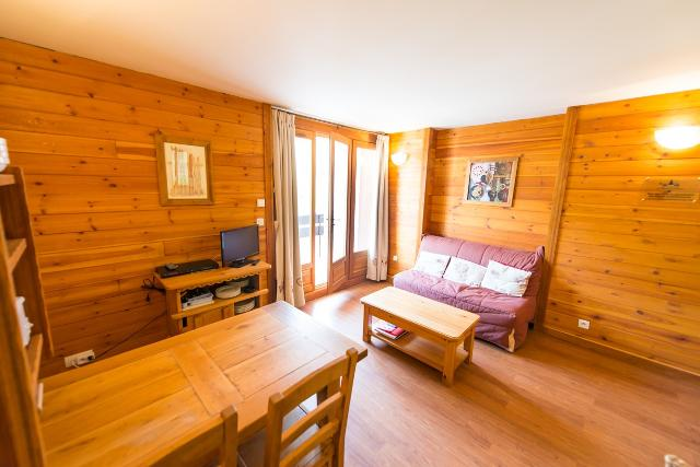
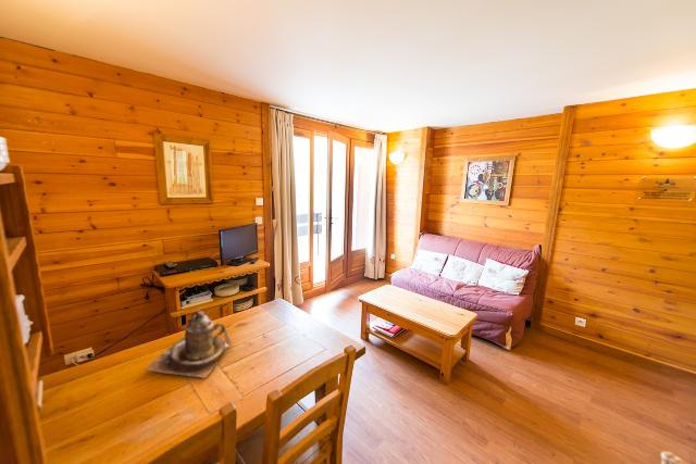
+ teapot (191, 336)
